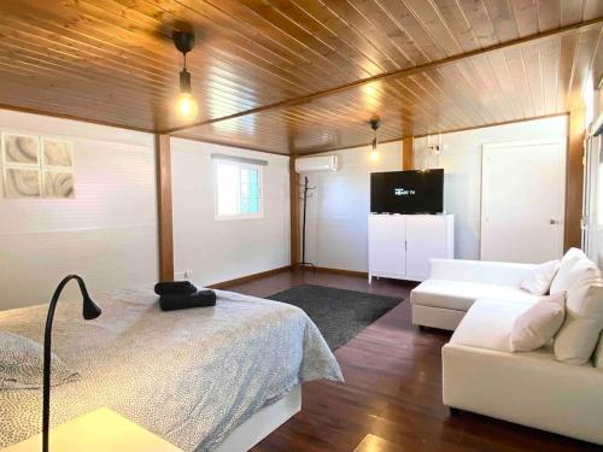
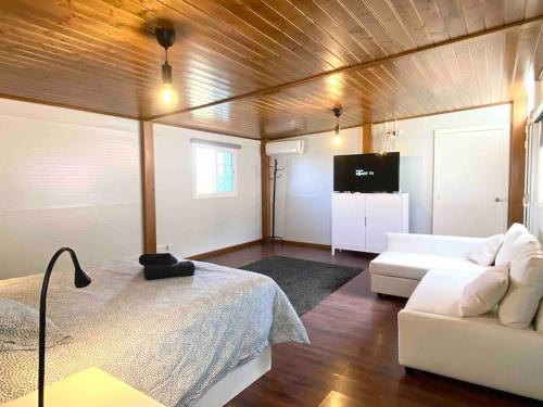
- wall art (41, 166)
